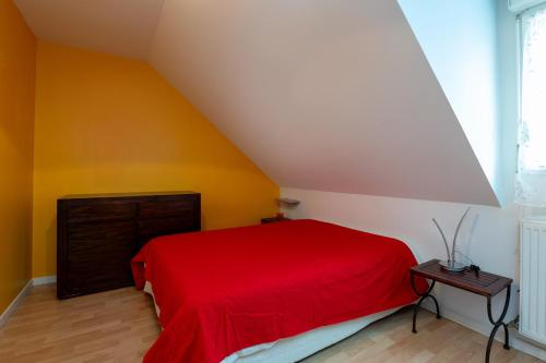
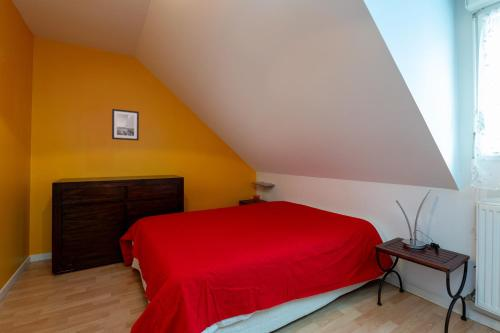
+ wall art (125, 125)
